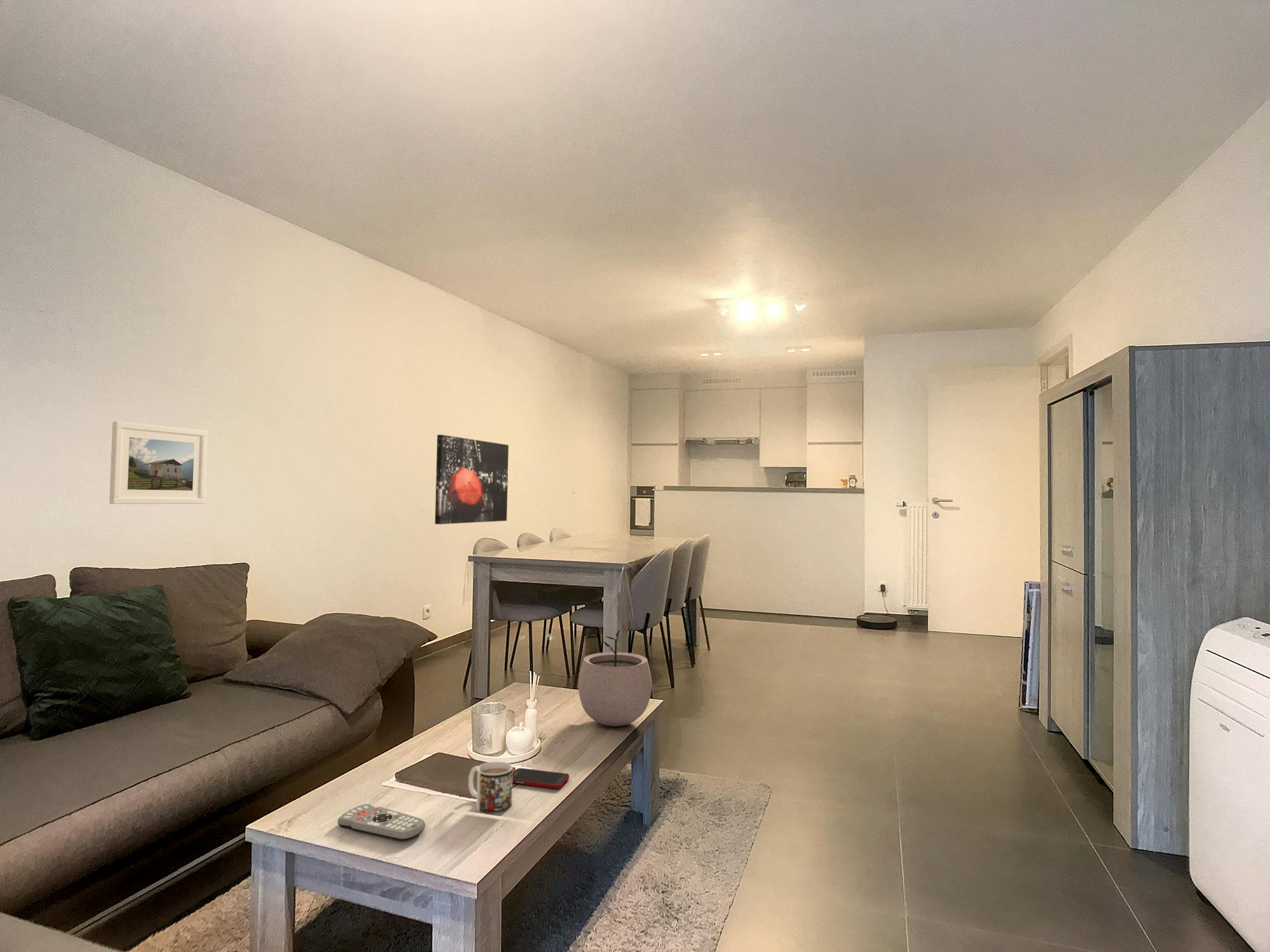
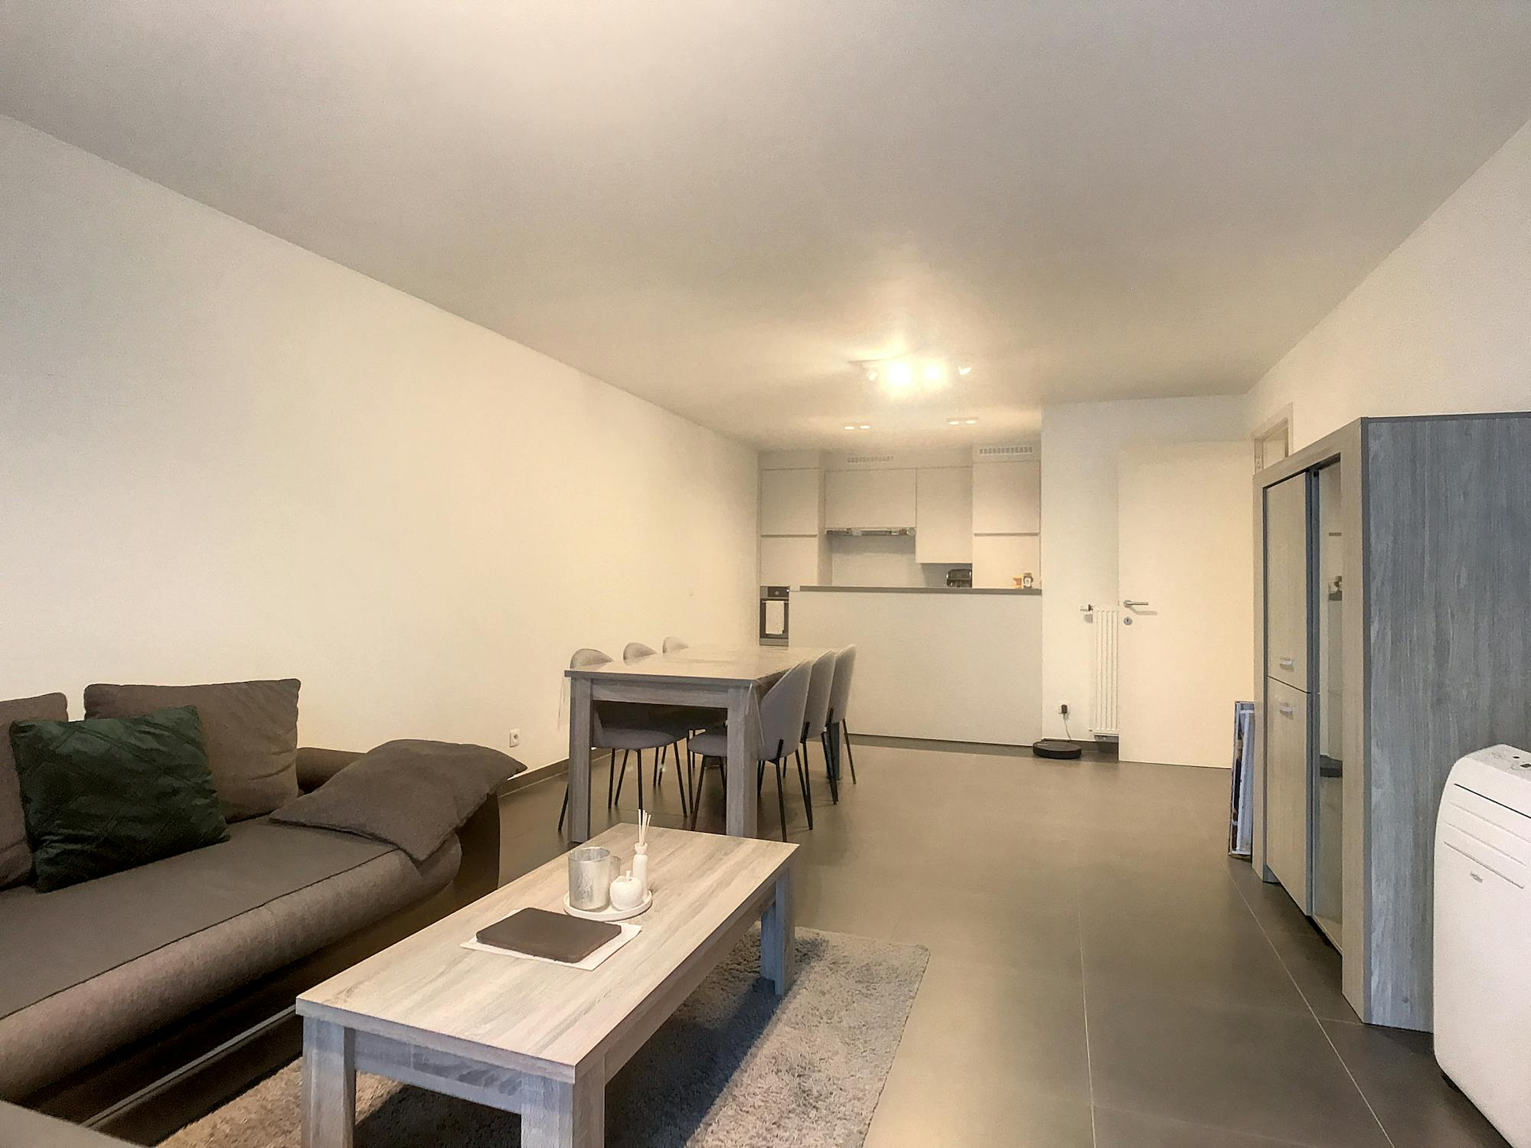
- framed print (161, 465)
- plant pot (615, 677)
- remote control (383, 823)
- cell phone (538, 778)
- wall art (474, 481)
- mug (488, 785)
